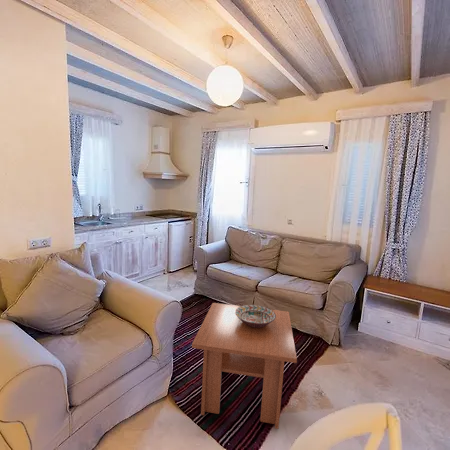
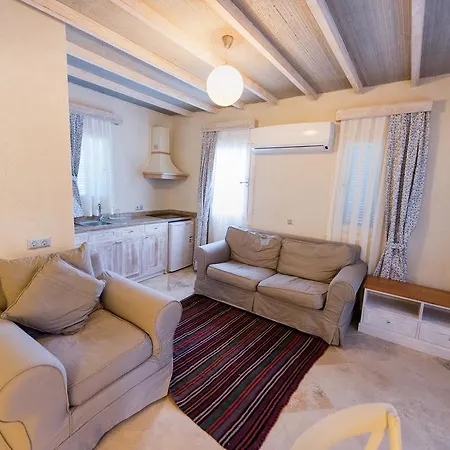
- decorative bowl (255, 317)
- coffee table (244, 359)
